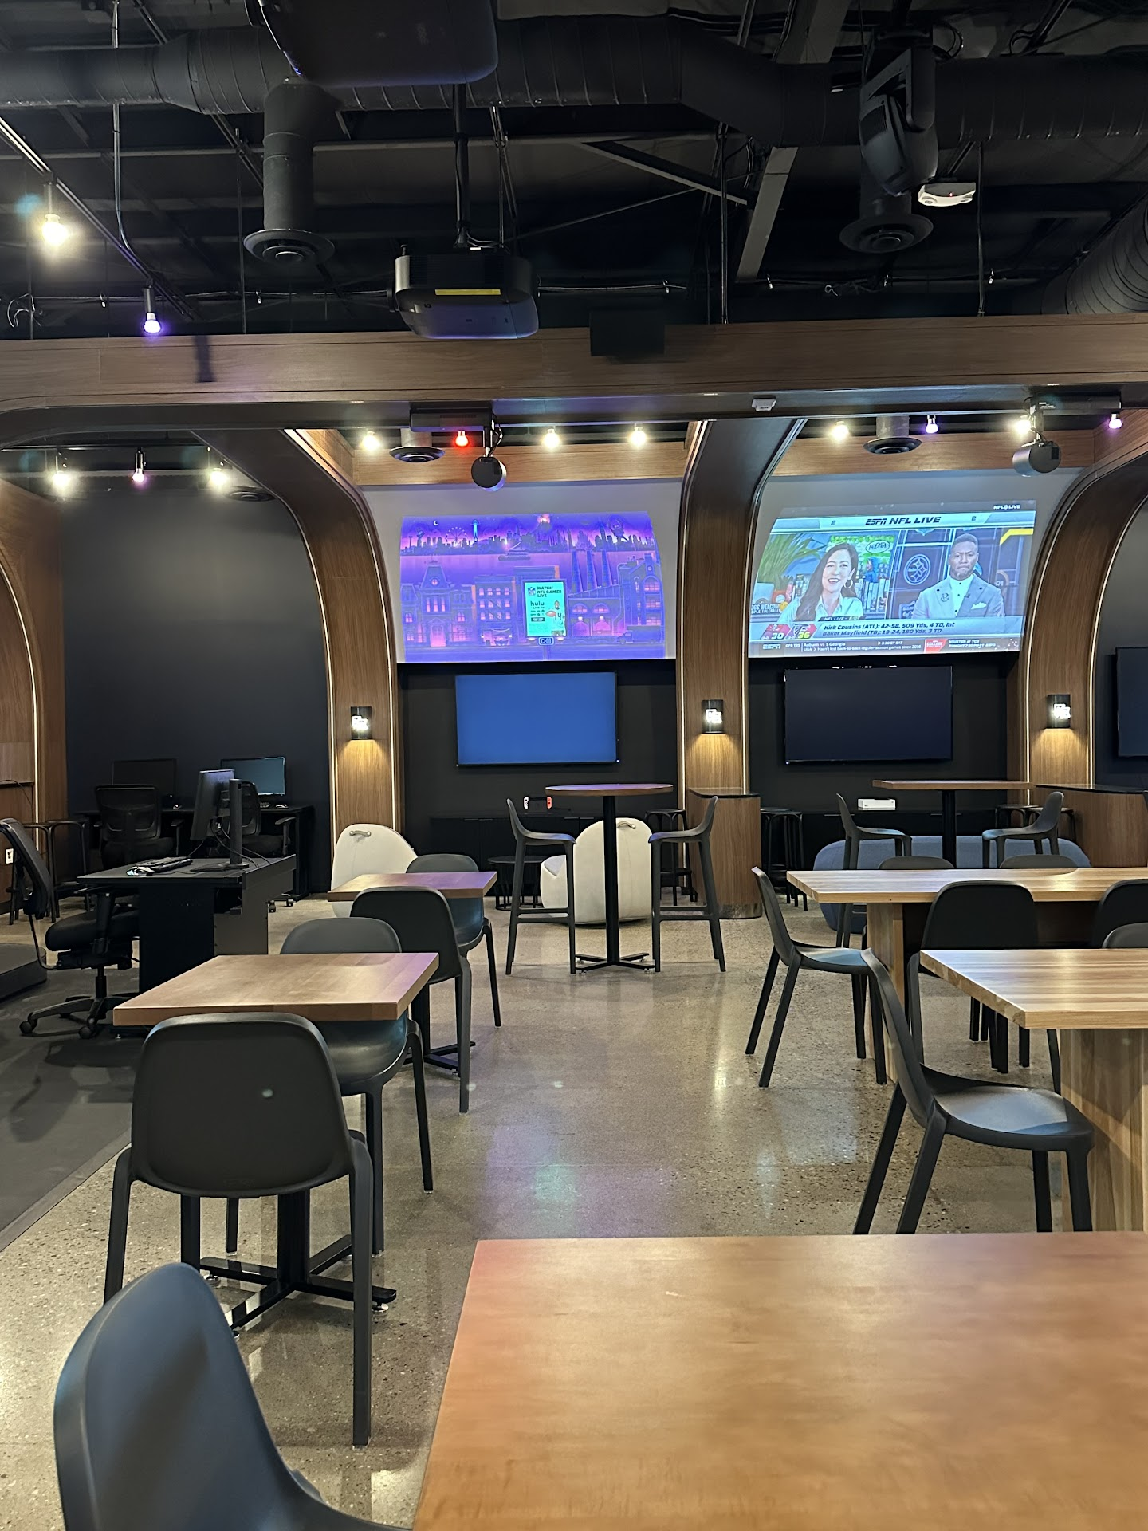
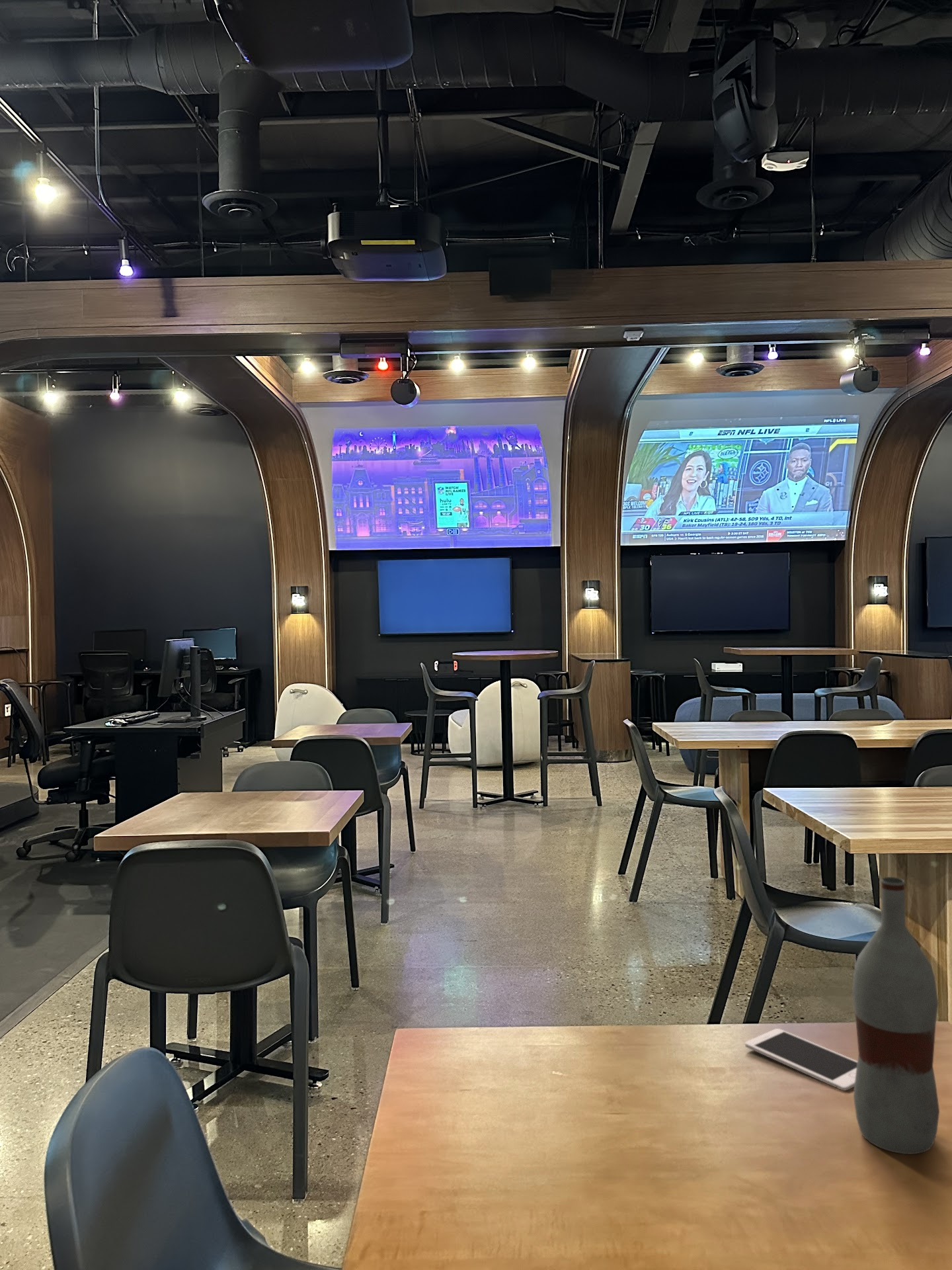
+ cell phone (809, 1058)
+ bottle (894, 1007)
